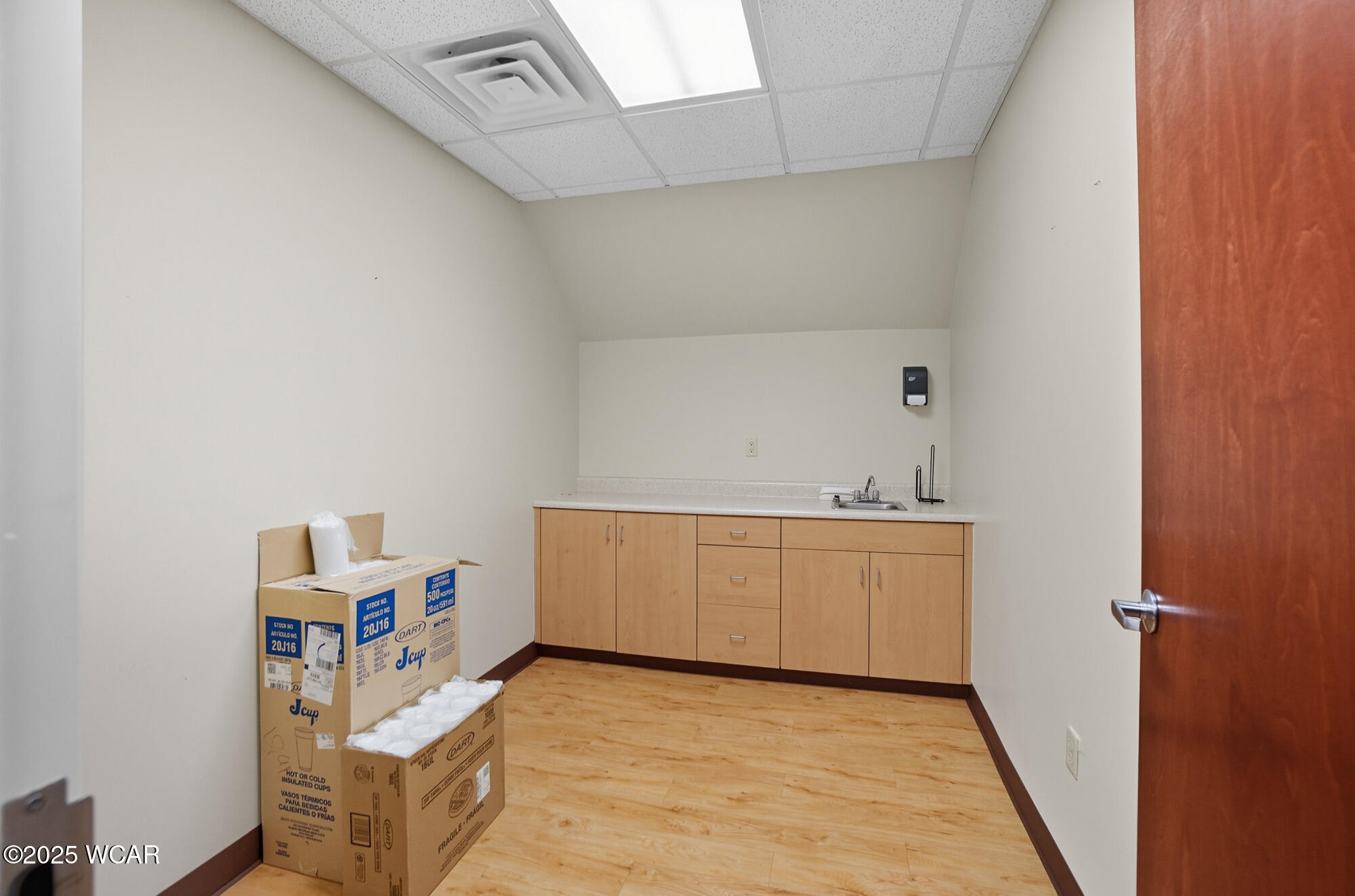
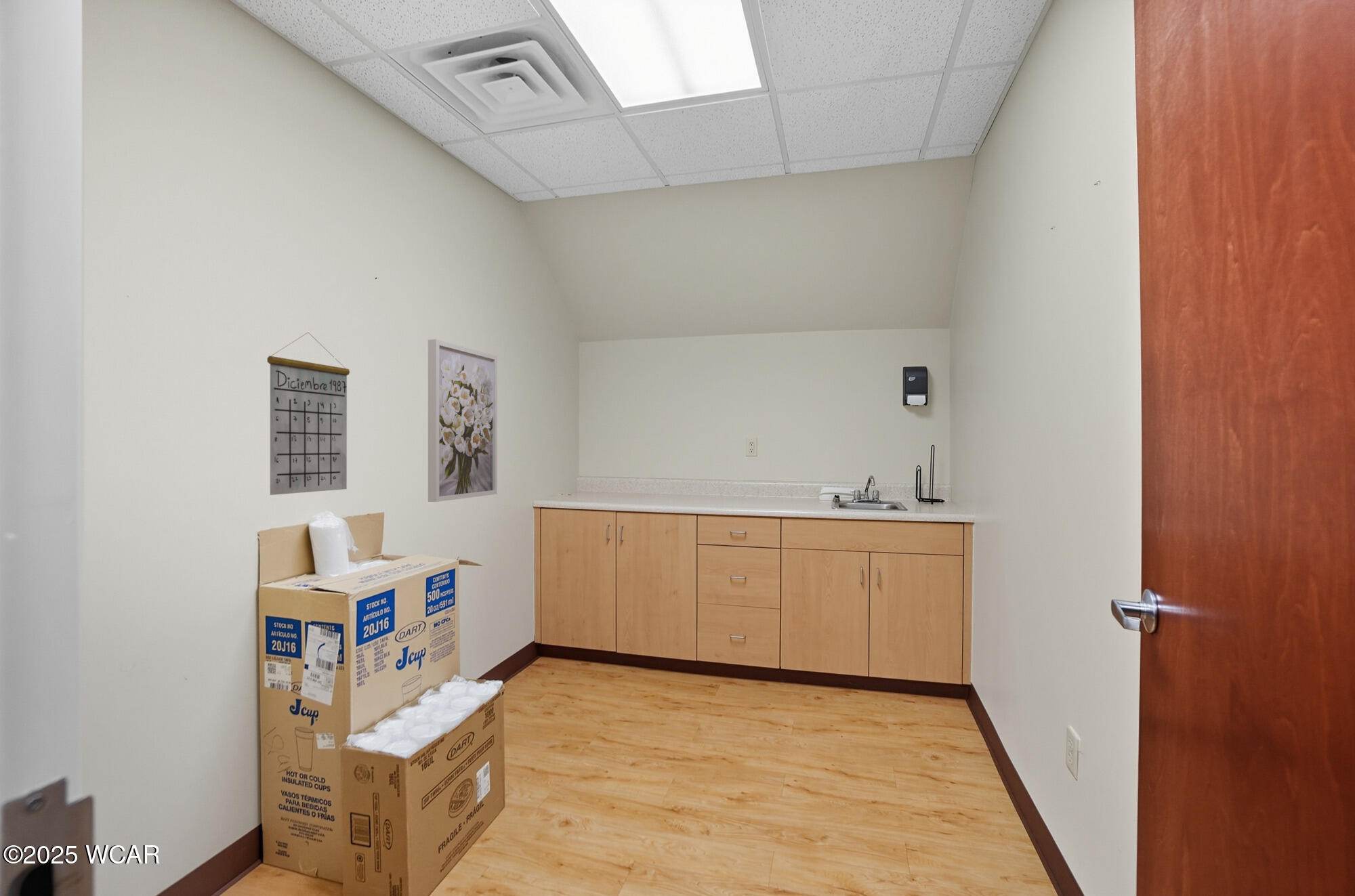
+ calendar (311, 412)
+ wall art (465, 423)
